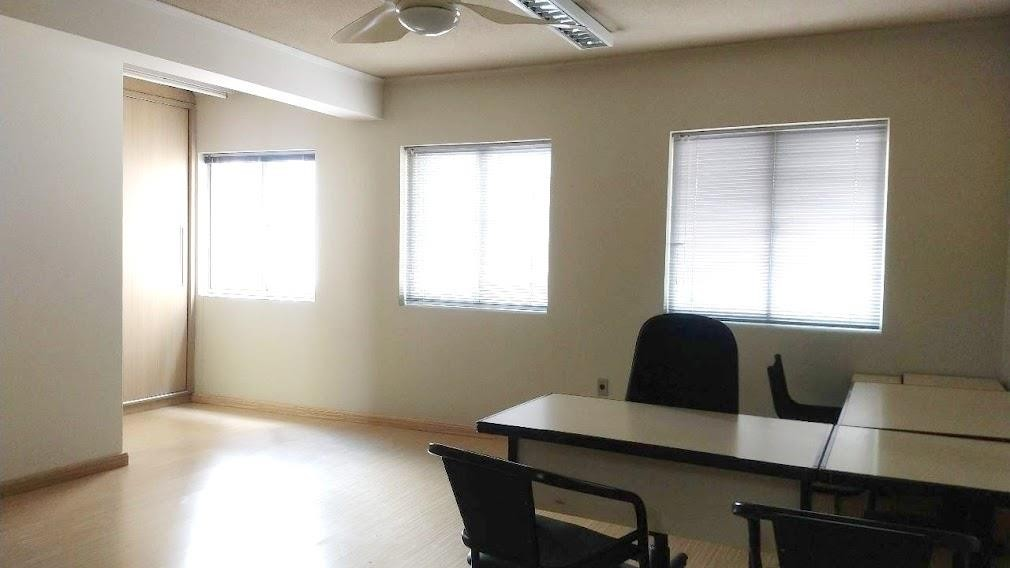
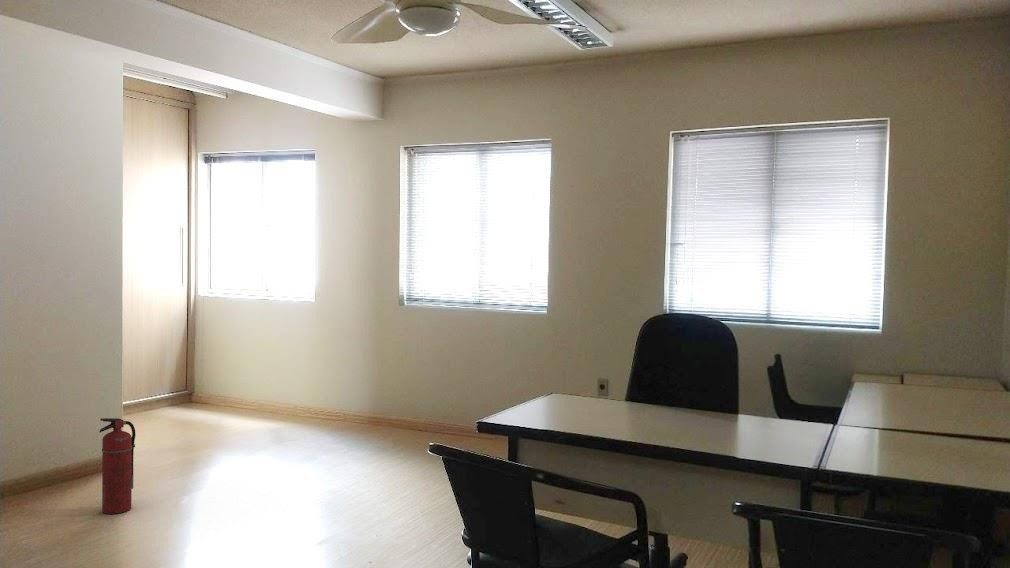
+ fire extinguisher (117, 462)
